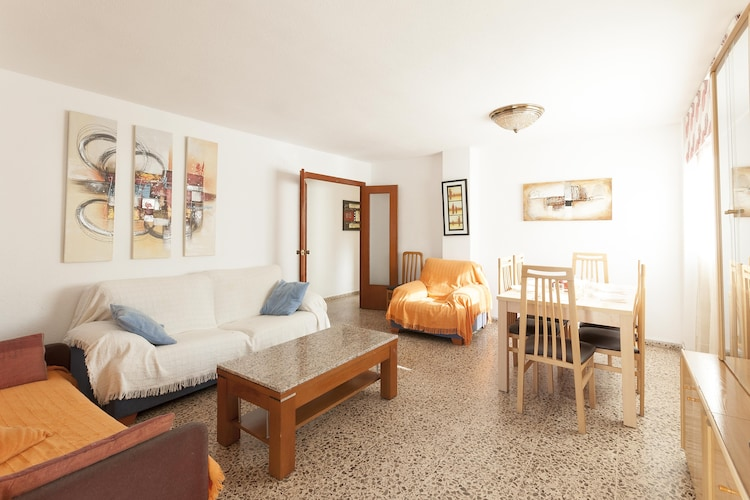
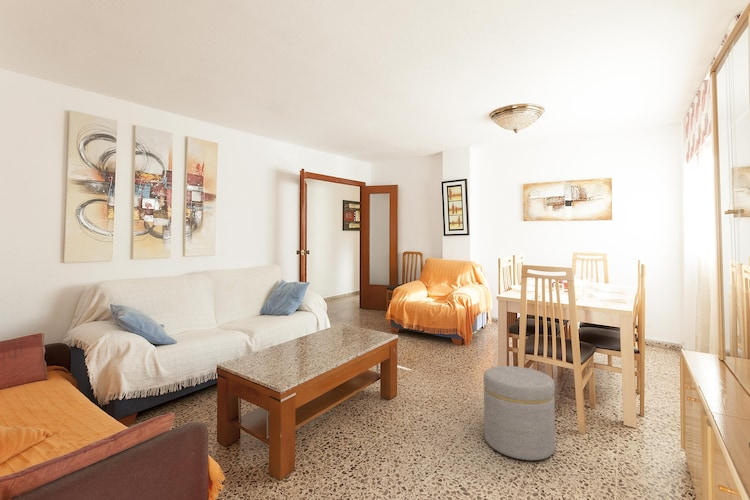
+ ottoman (518, 408)
